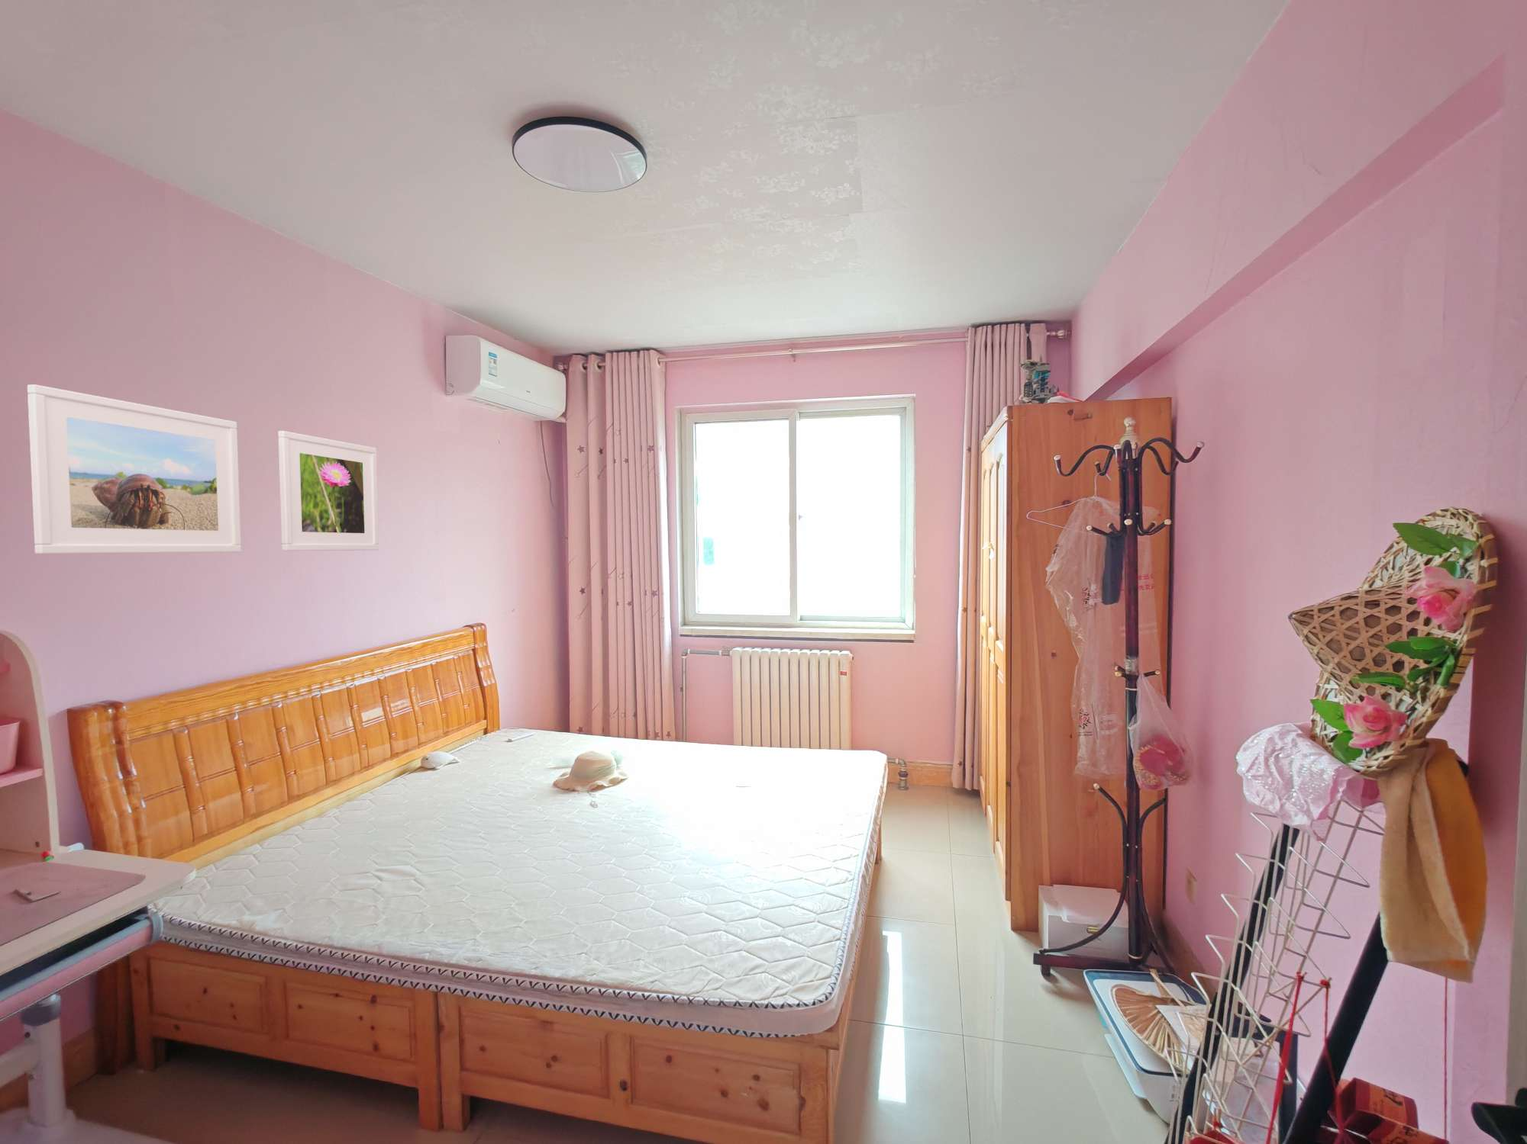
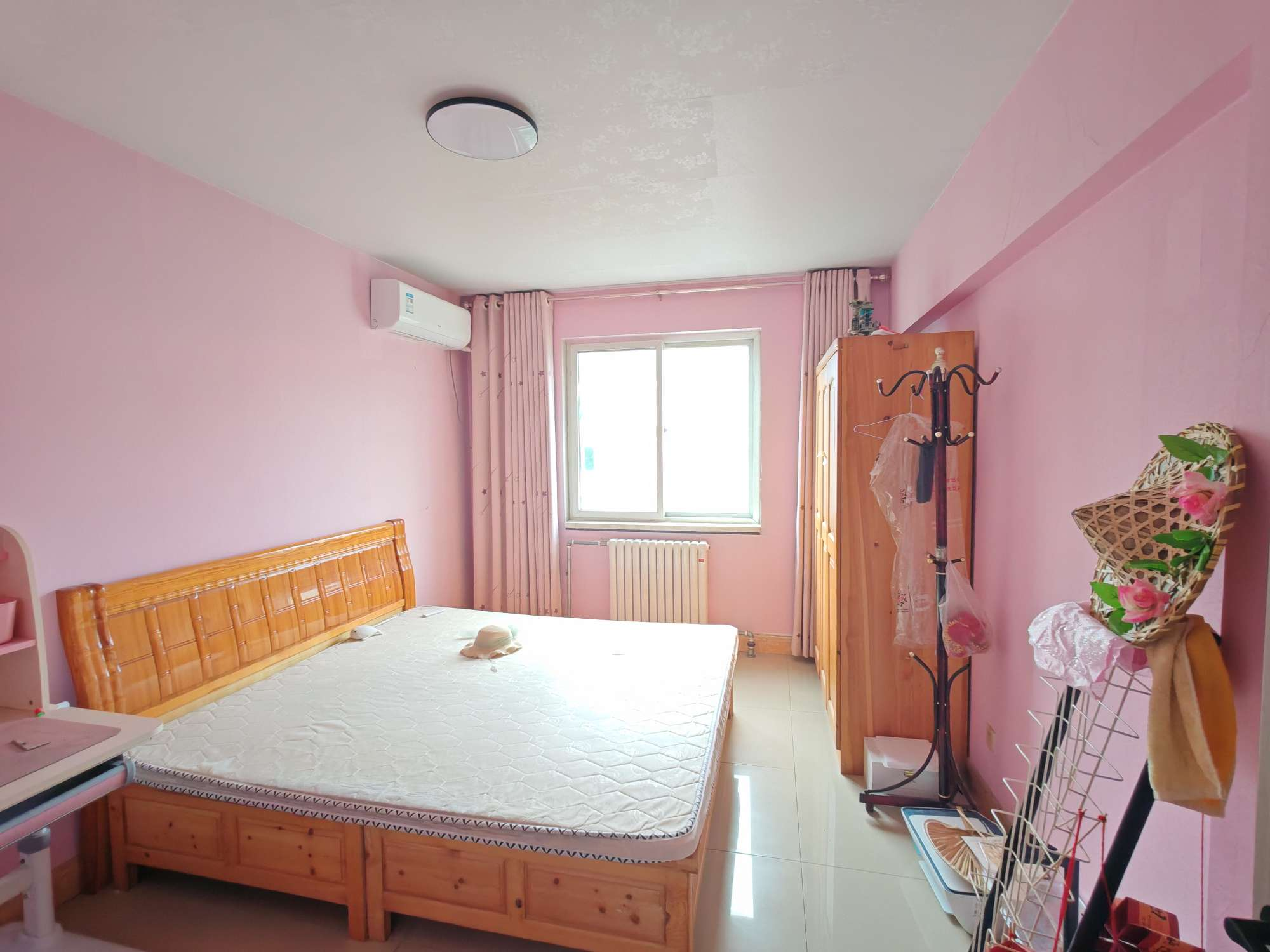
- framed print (148, 479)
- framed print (332, 495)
